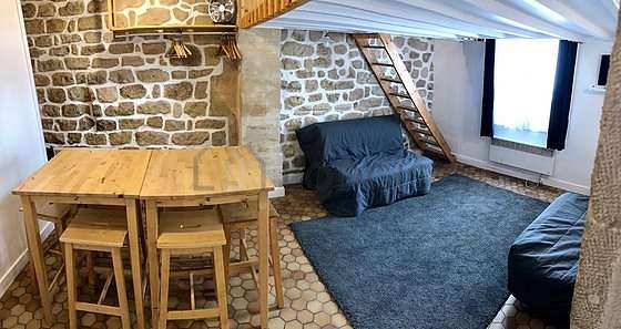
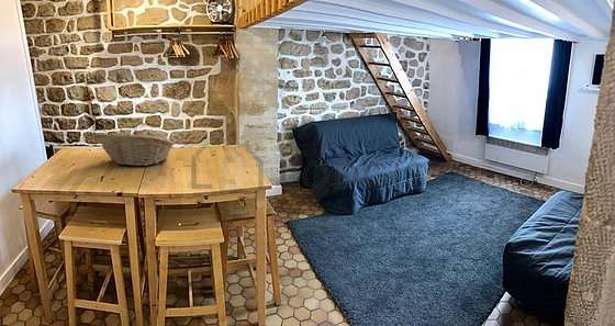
+ fruit basket (135, 145)
